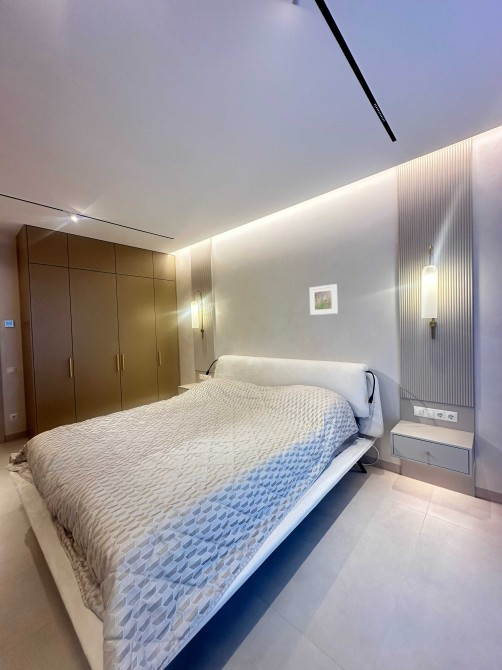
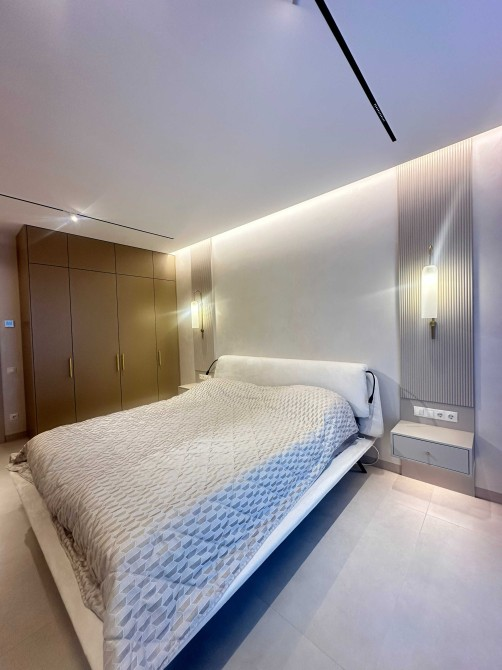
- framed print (323, 300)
